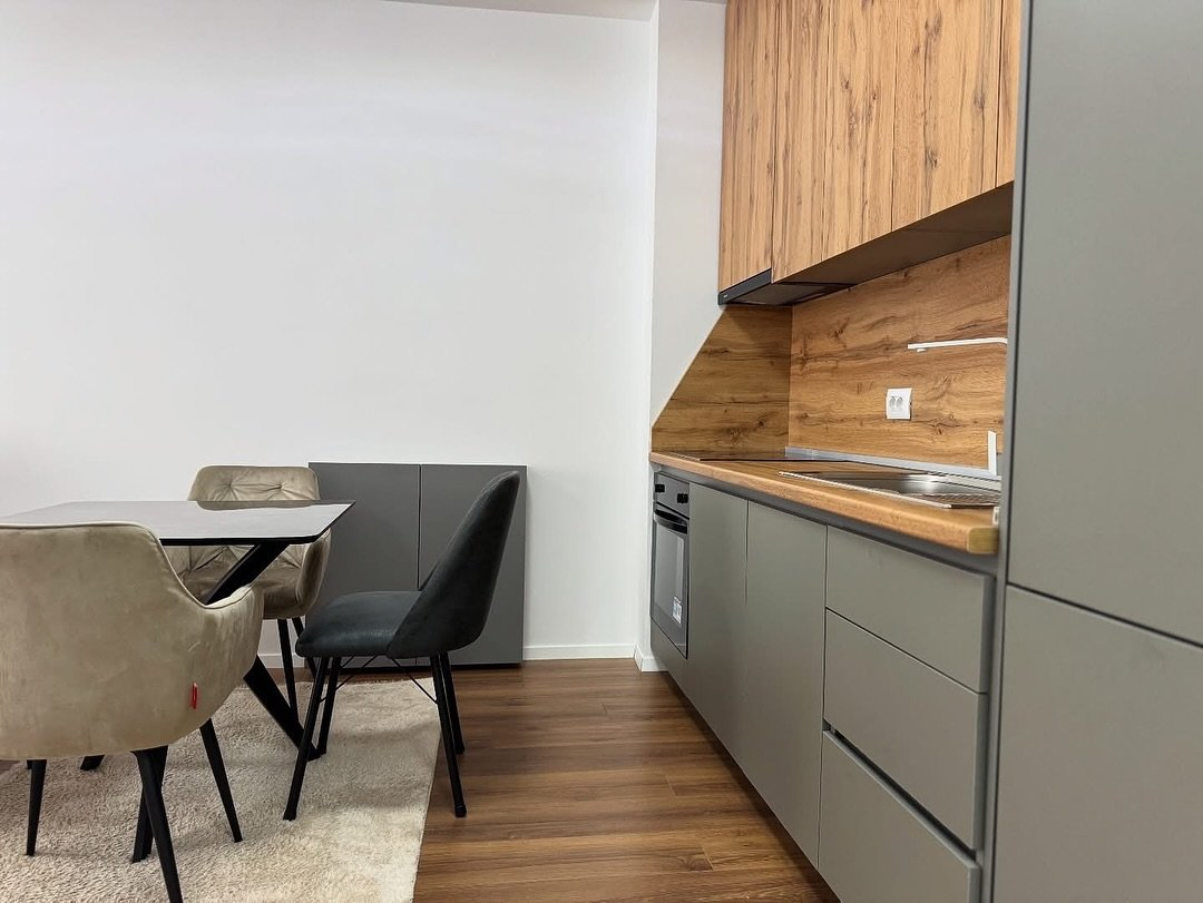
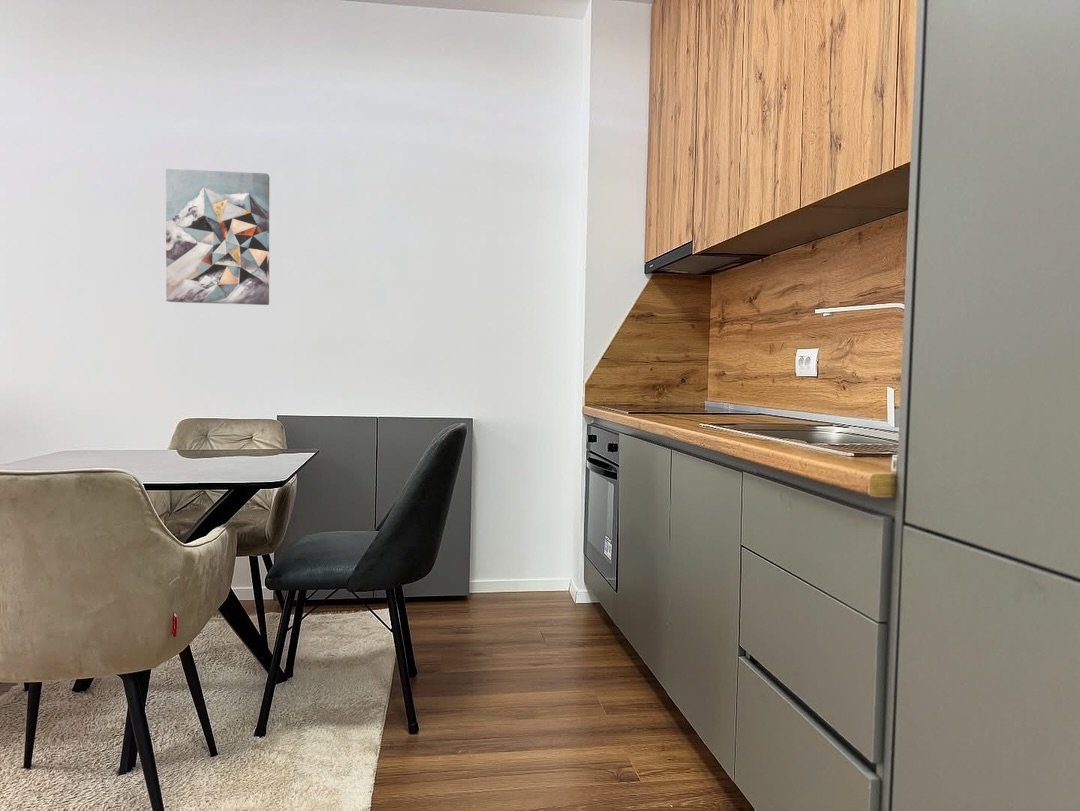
+ wall art (218, 237)
